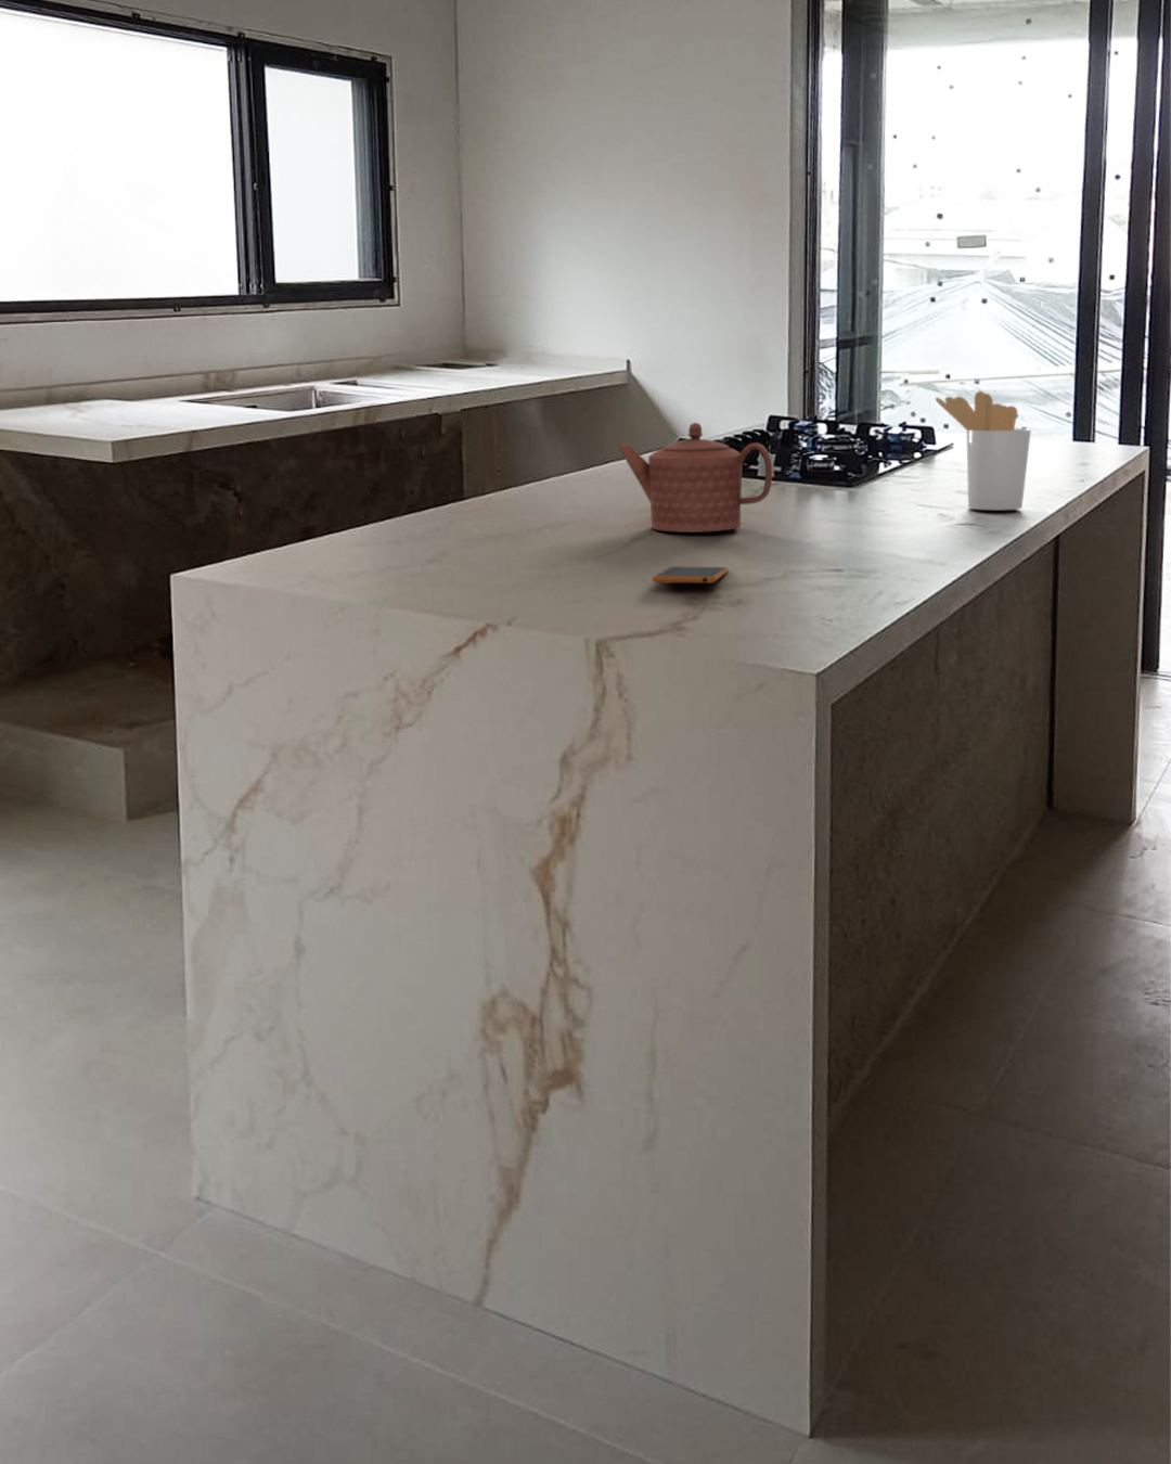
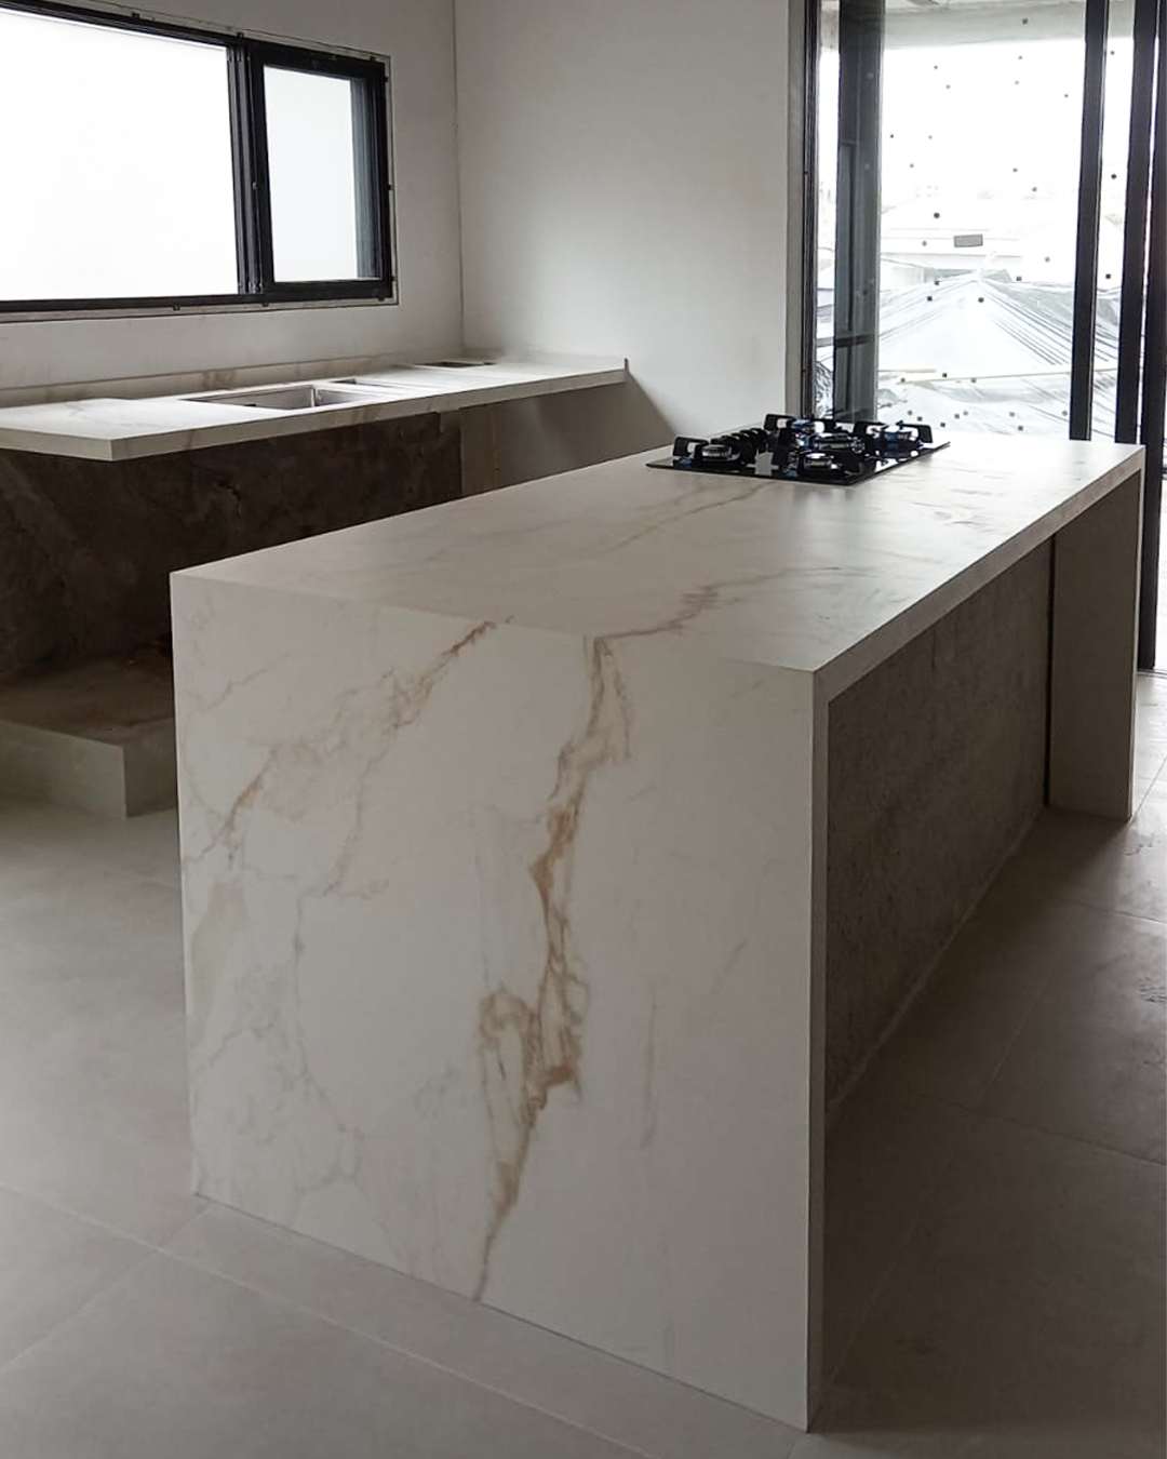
- utensil holder (981, 449)
- smartphone (691, 574)
- teapot (694, 474)
